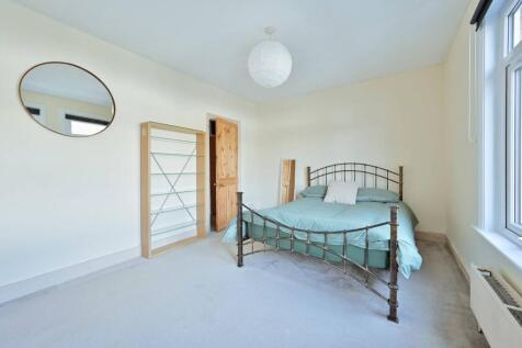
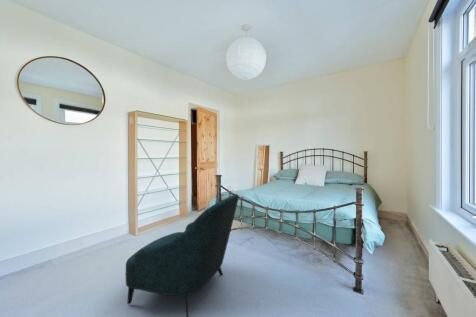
+ armchair (184, 240)
